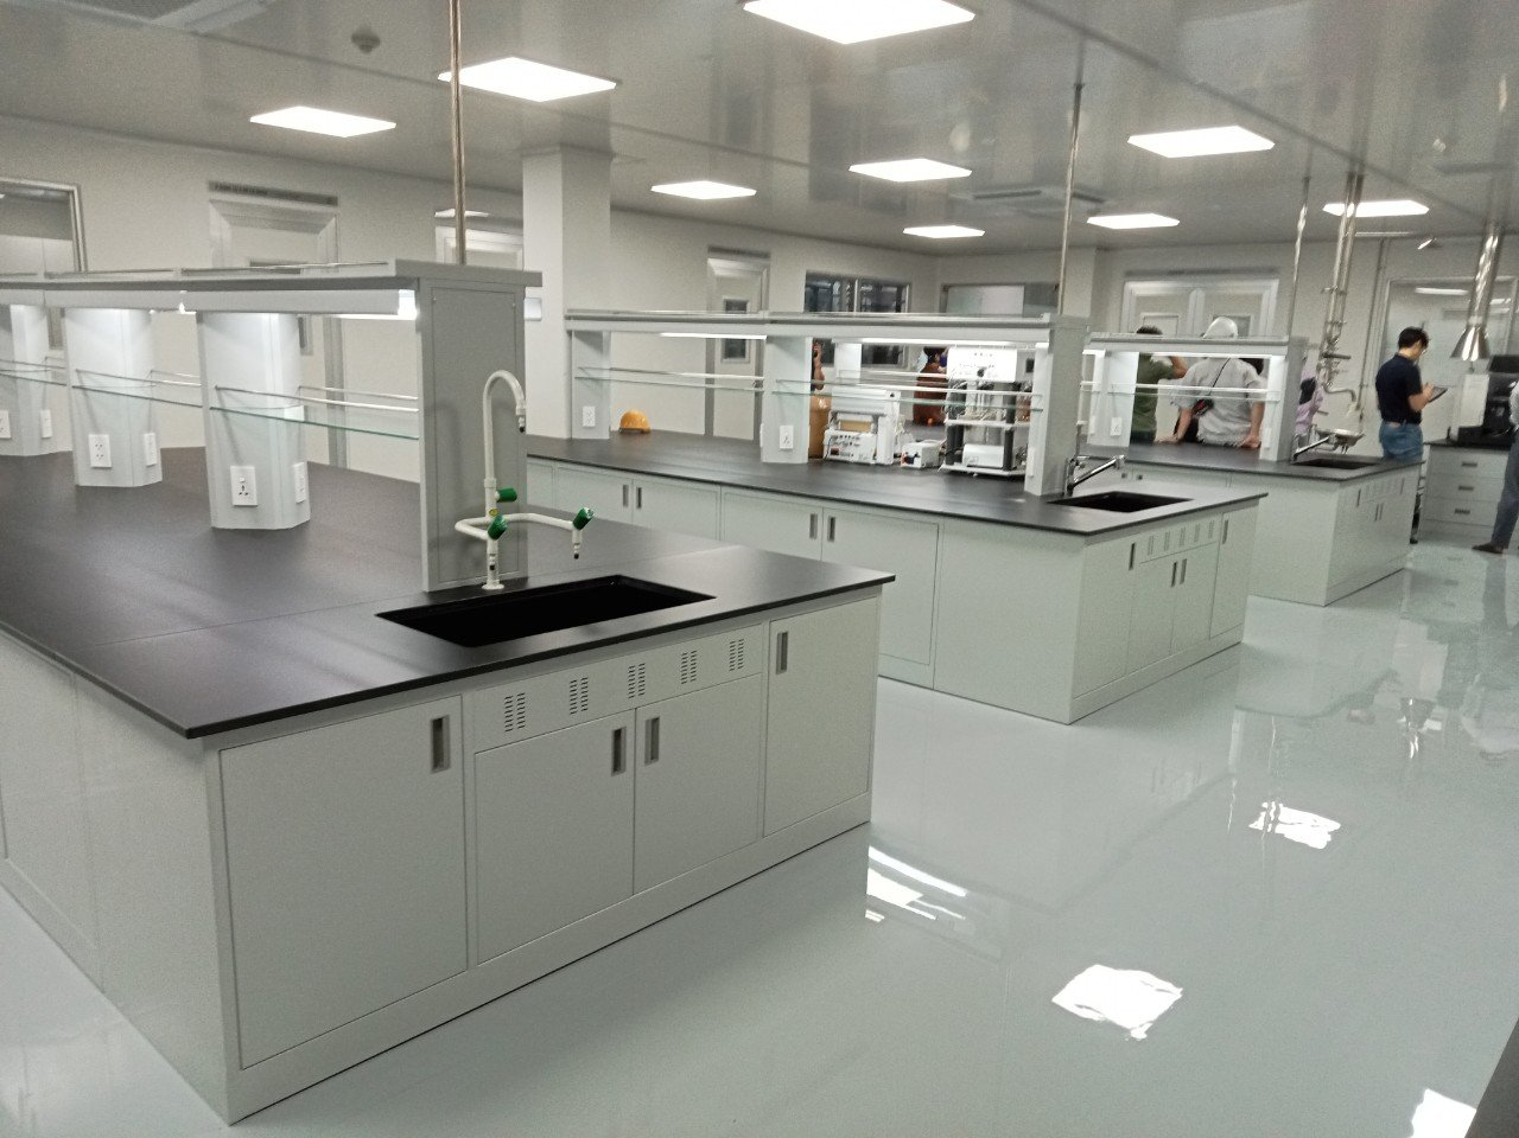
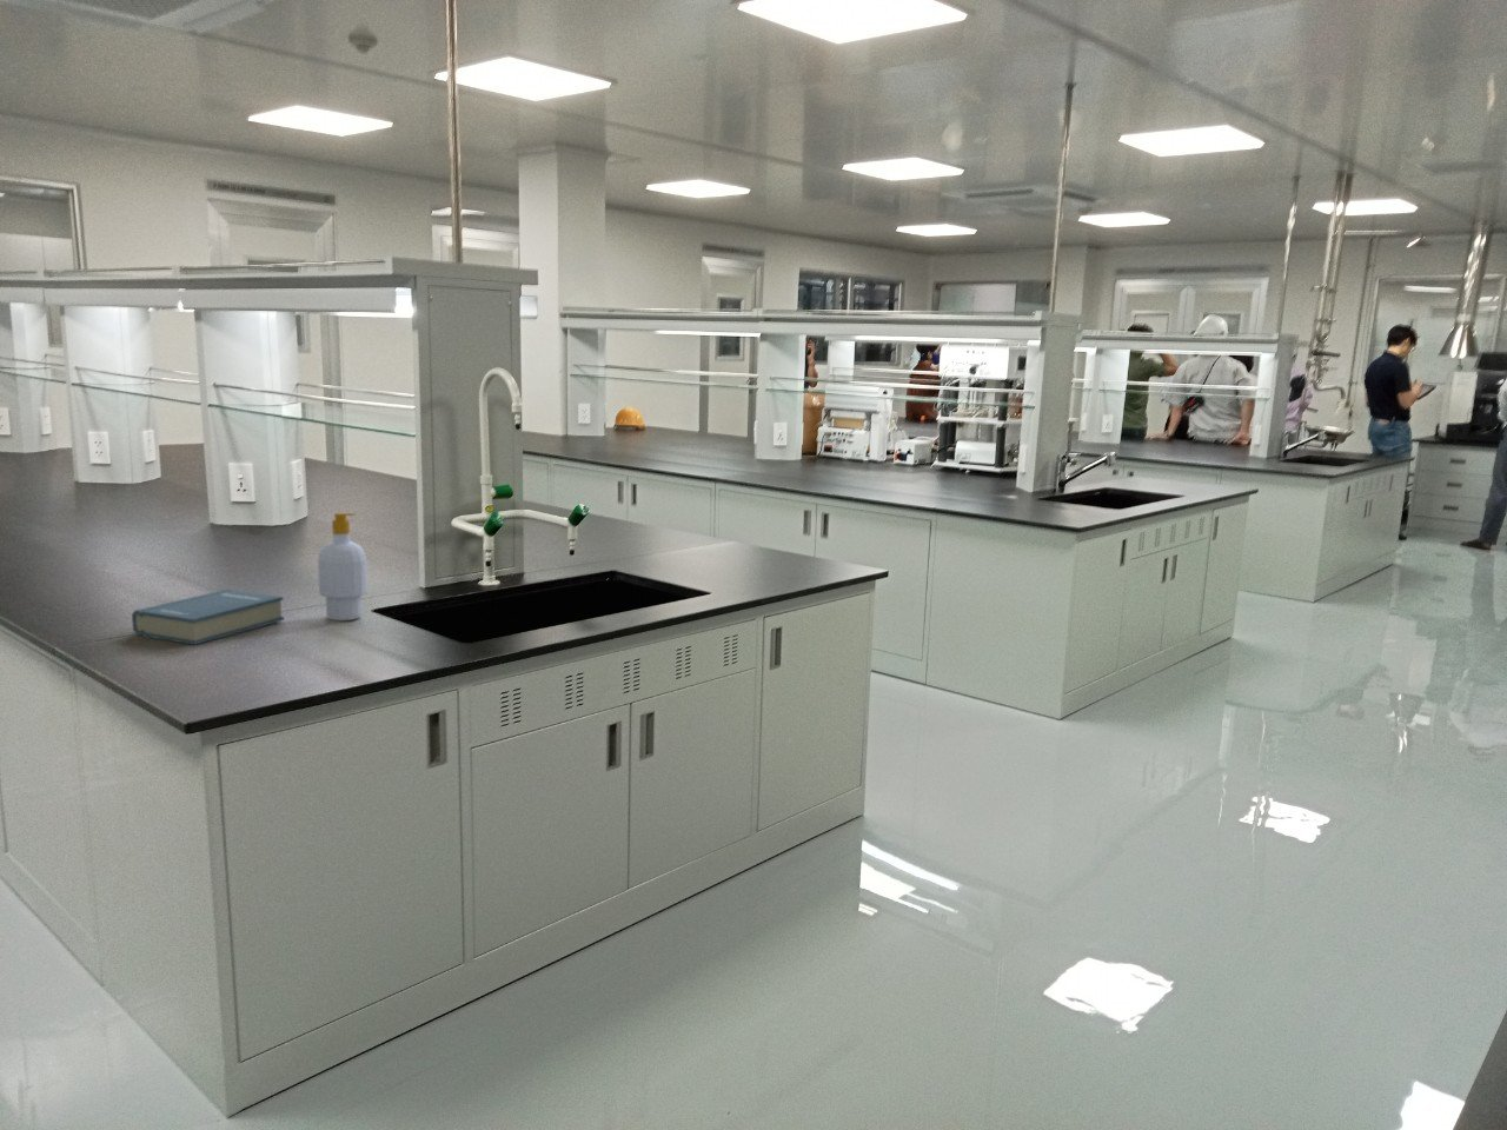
+ hardback book (210, 615)
+ soap bottle (342, 565)
